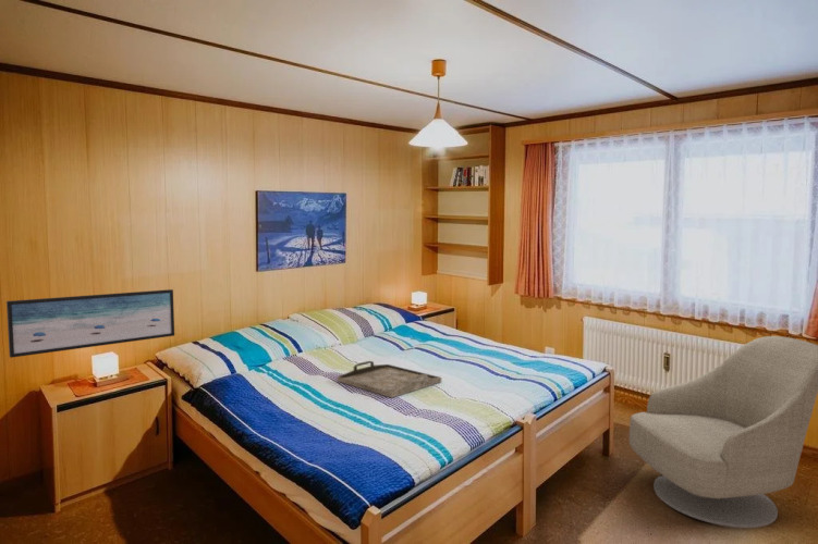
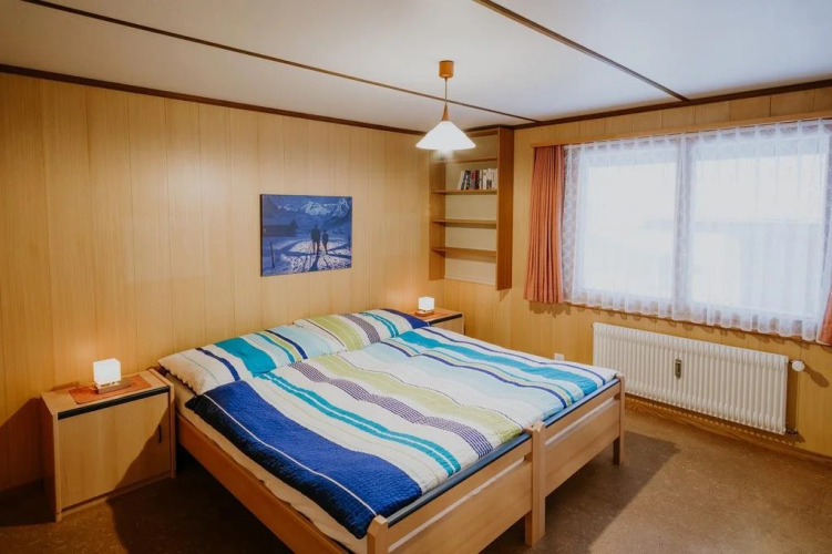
- serving tray (389, 374)
- wall art (98, 320)
- armchair (725, 420)
